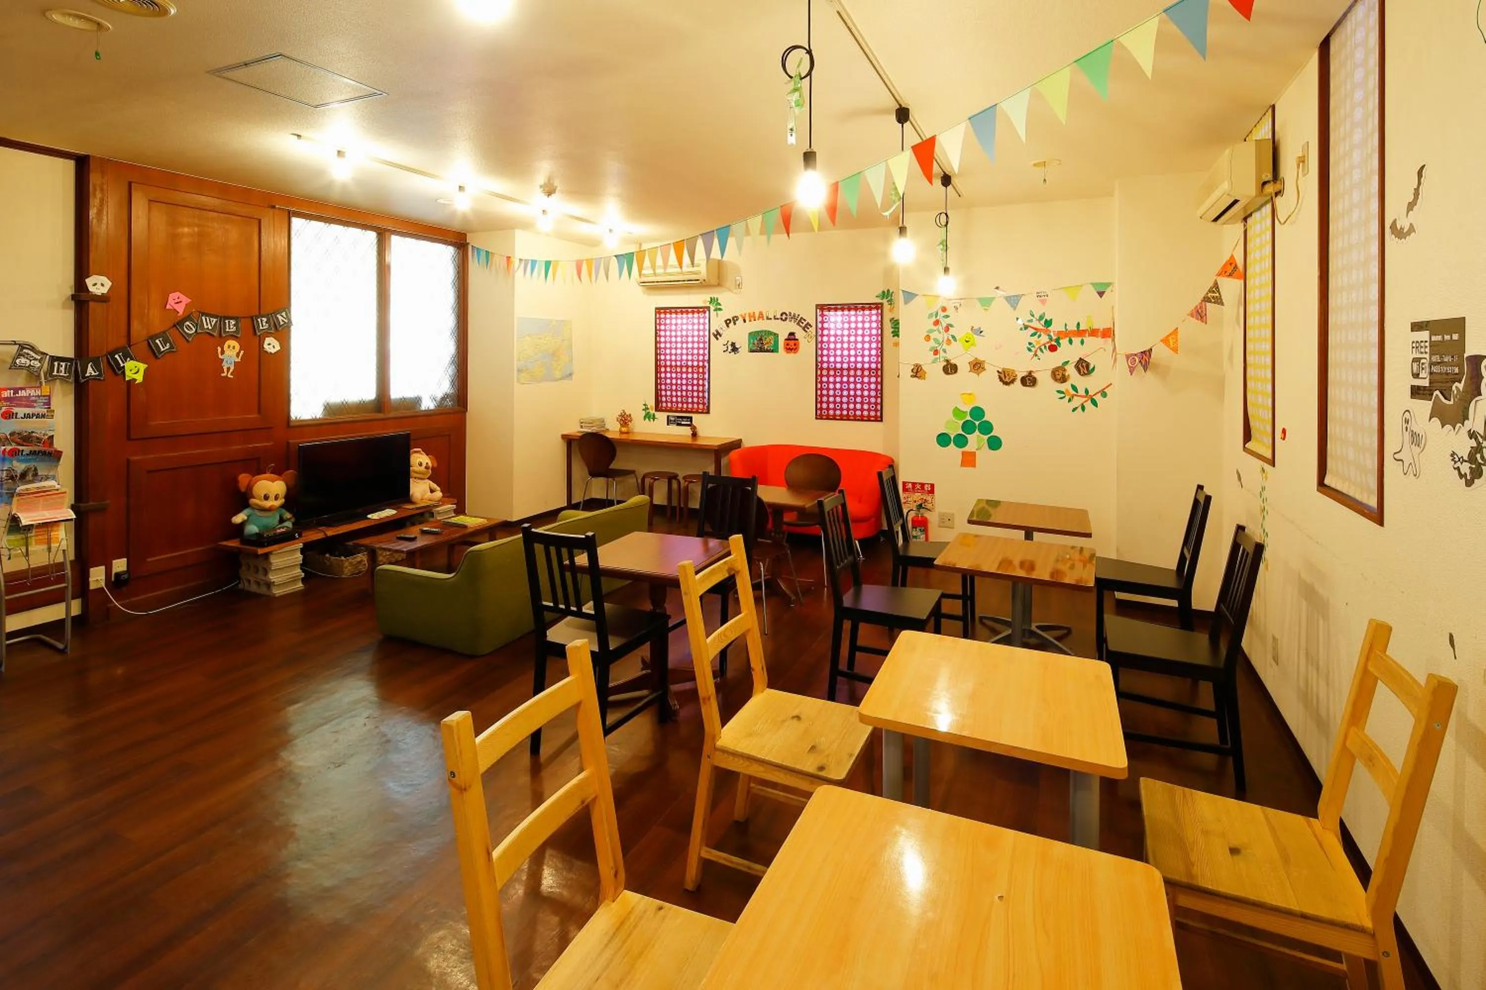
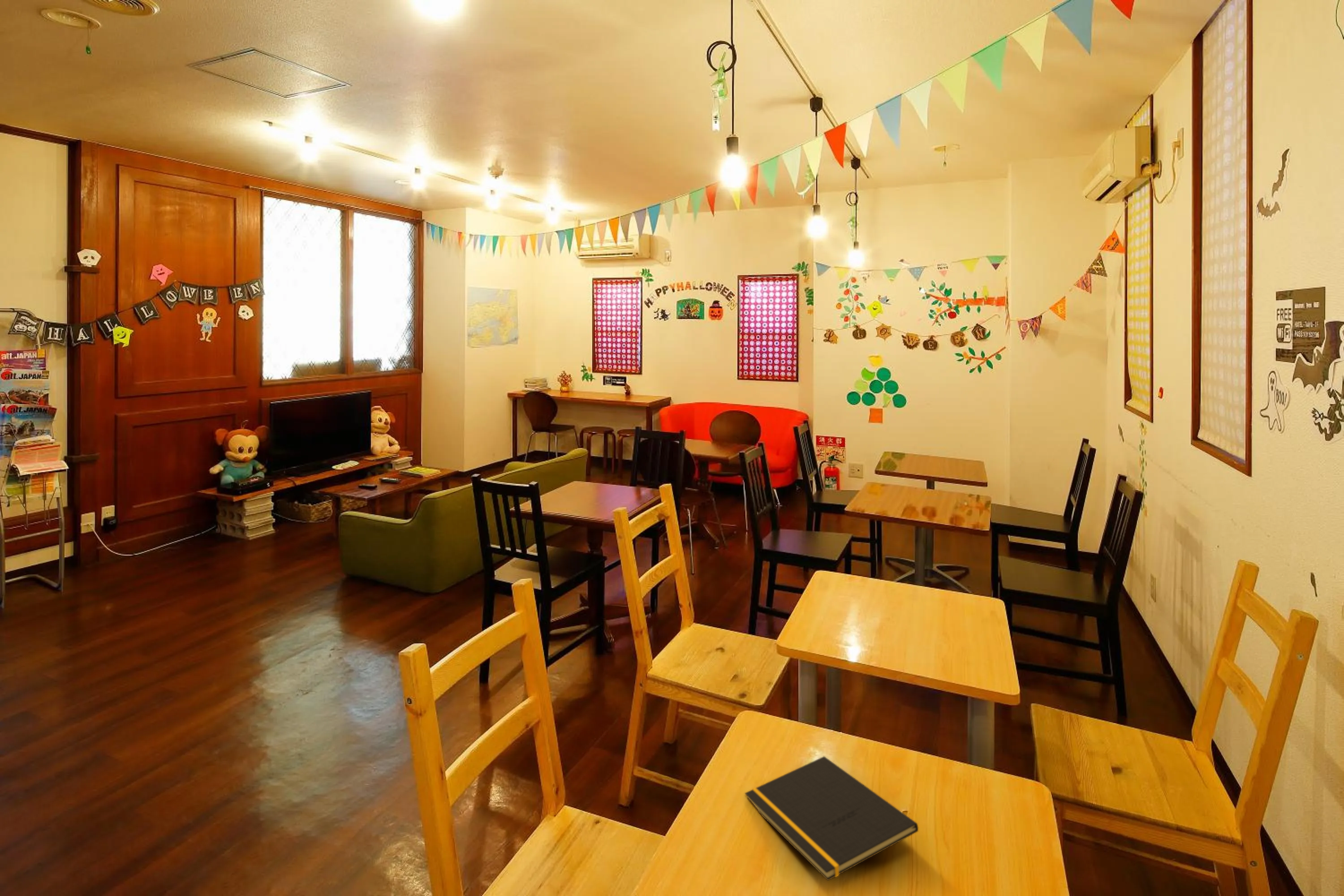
+ notepad (826, 811)
